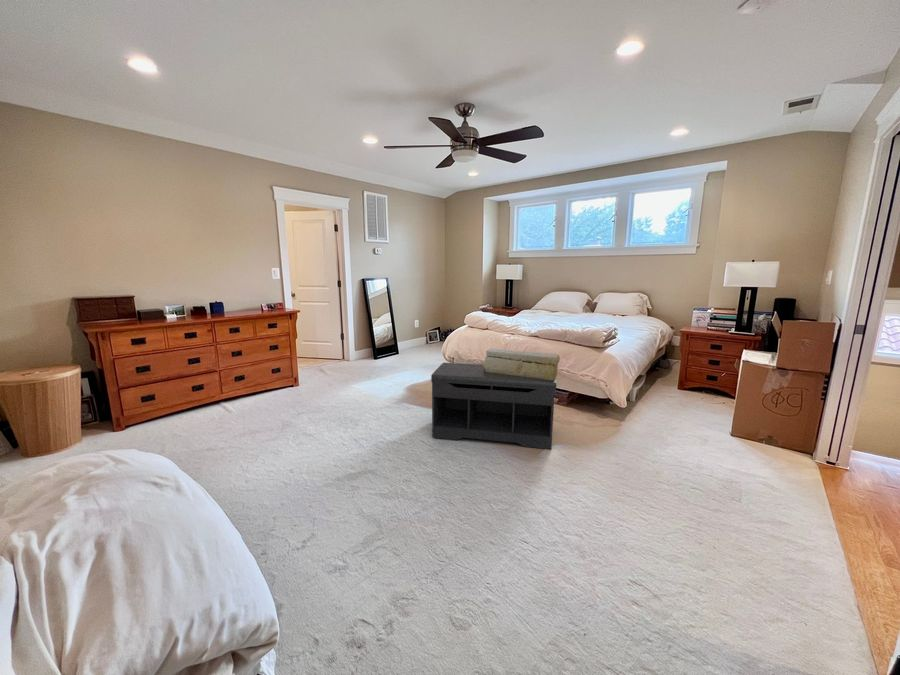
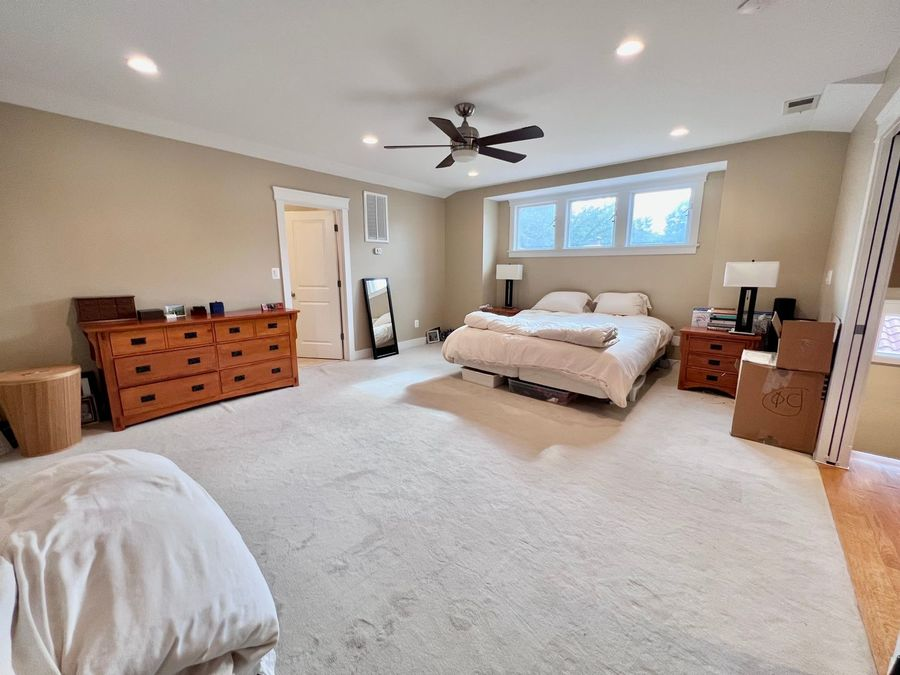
- bench (493, 401)
- decorative box (520, 362)
